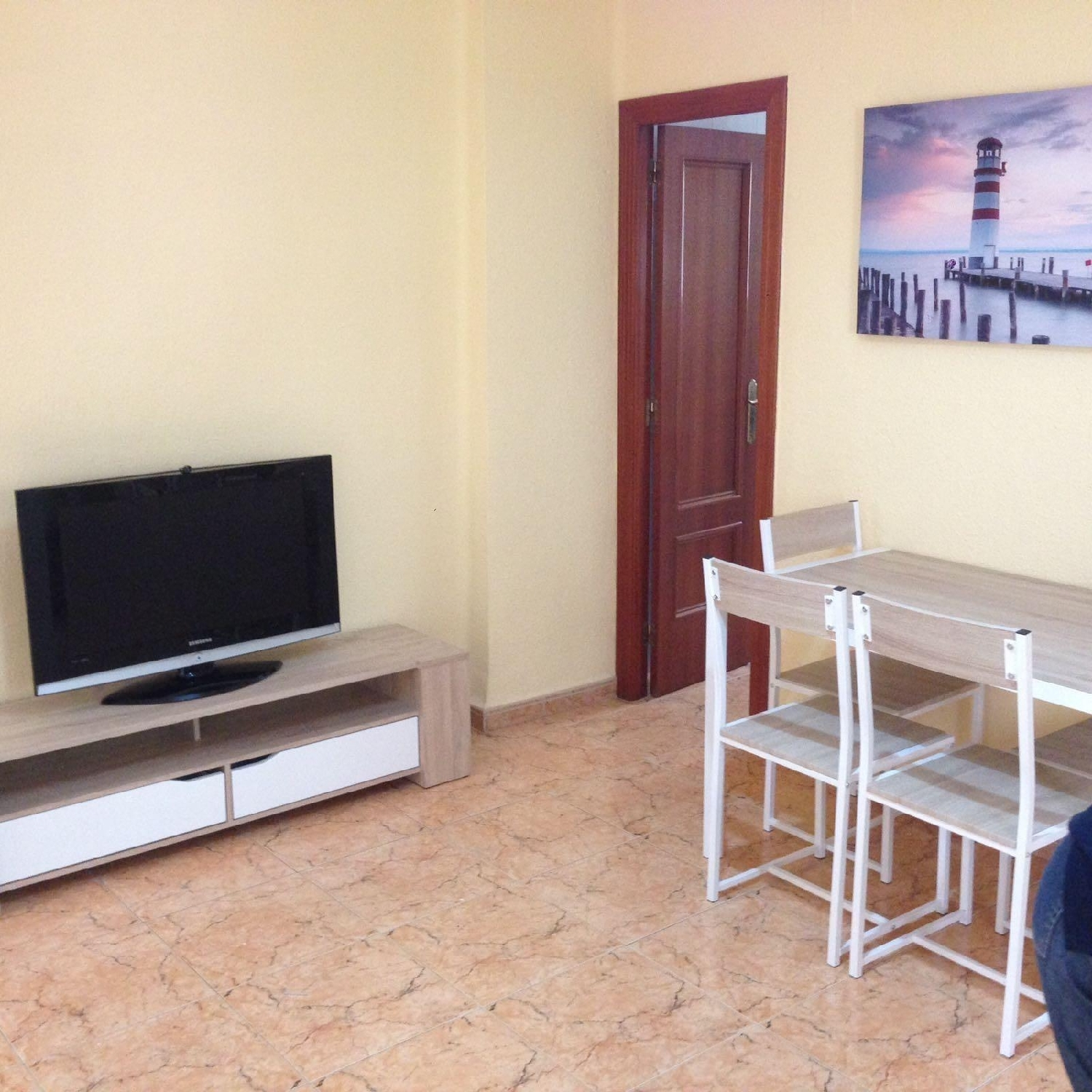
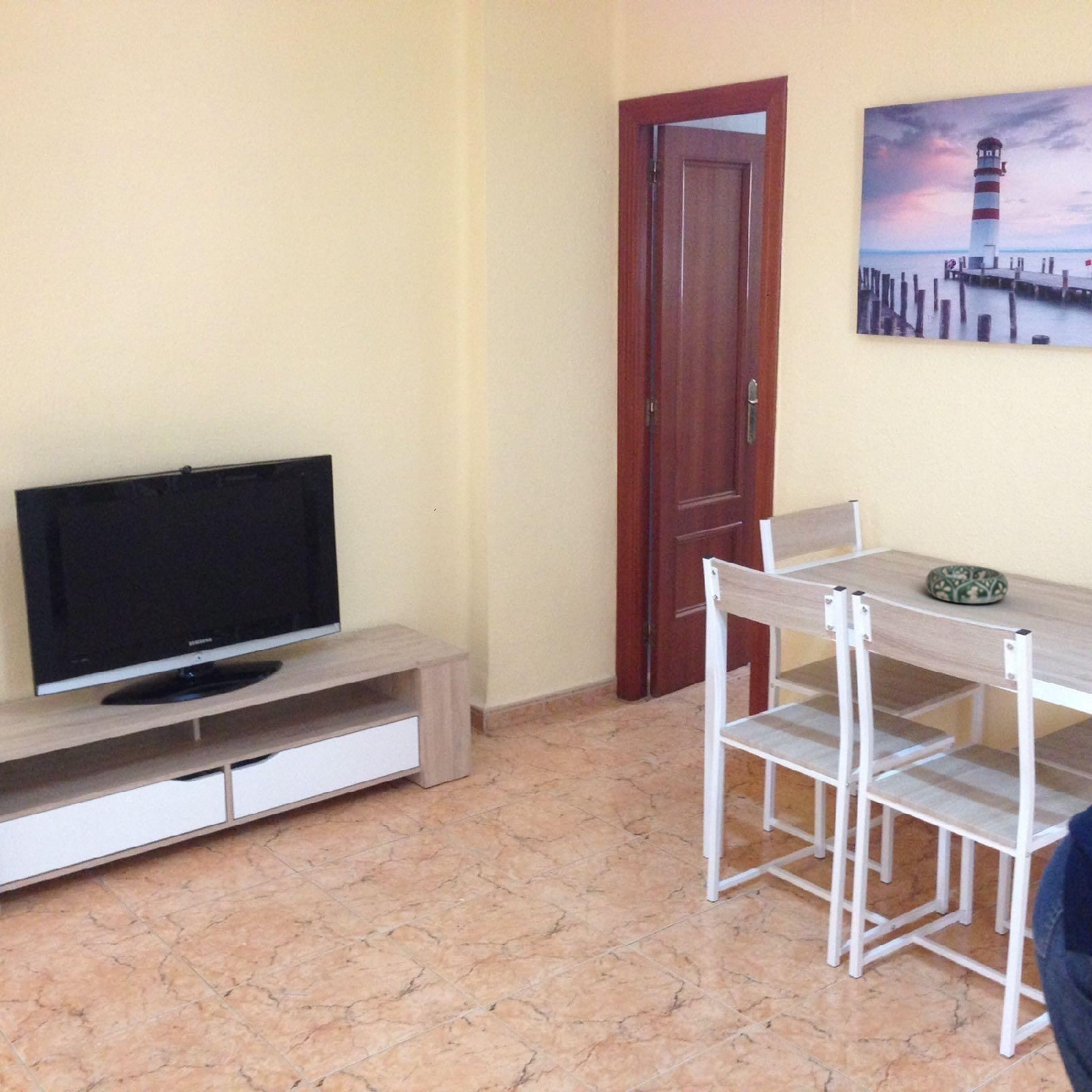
+ decorative bowl (966, 585)
